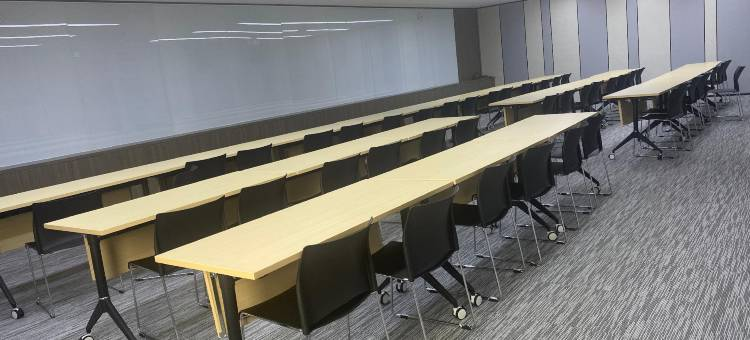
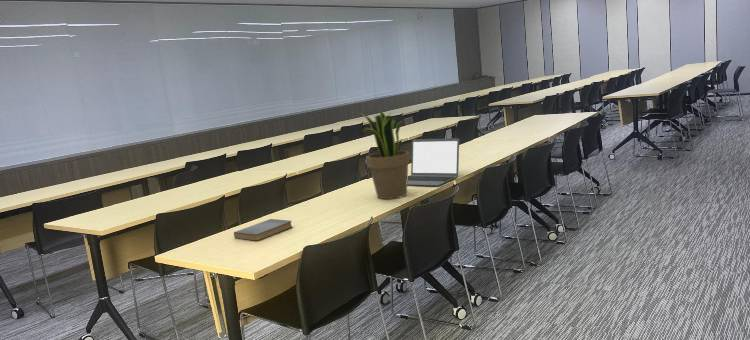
+ potted plant (383, 153)
+ book (264, 229)
+ laptop (424, 161)
